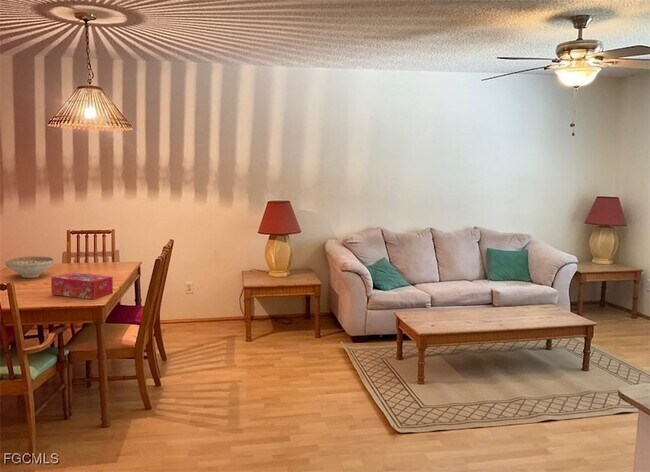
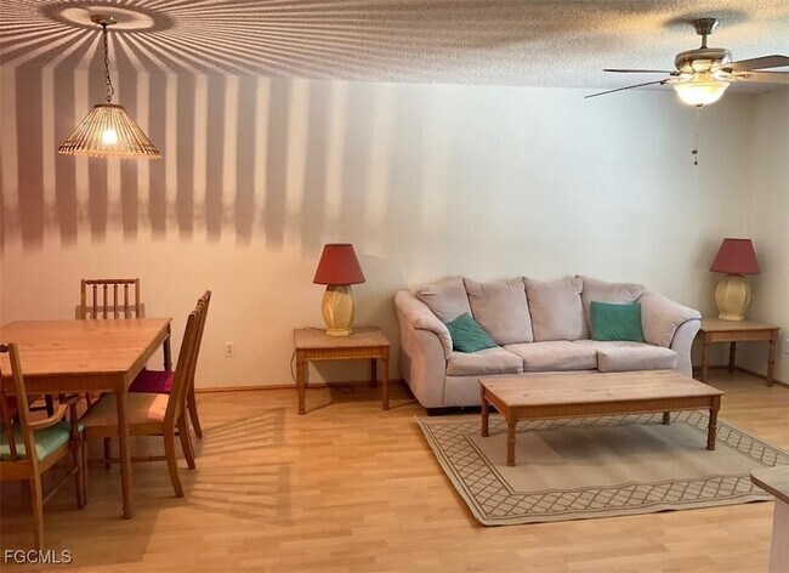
- decorative bowl (30, 268)
- tissue box (82, 285)
